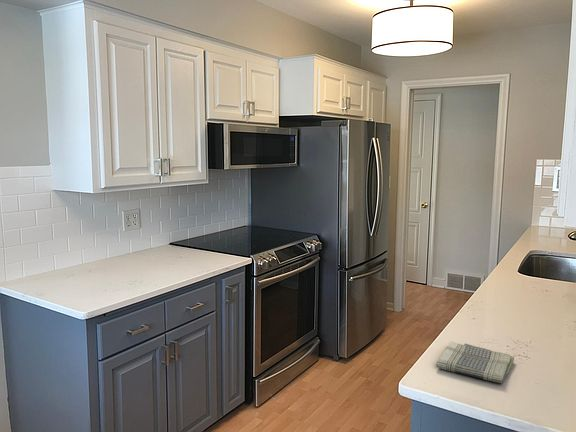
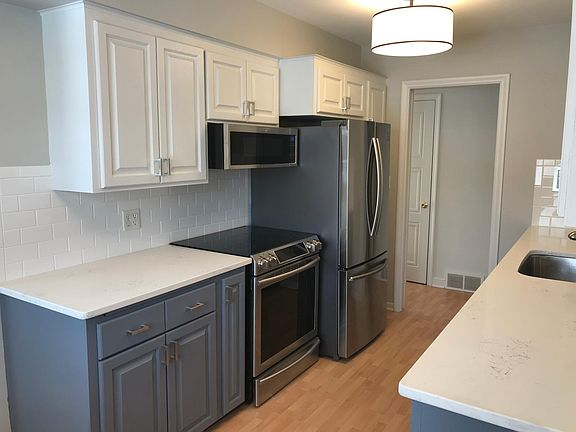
- dish towel (475, 359)
